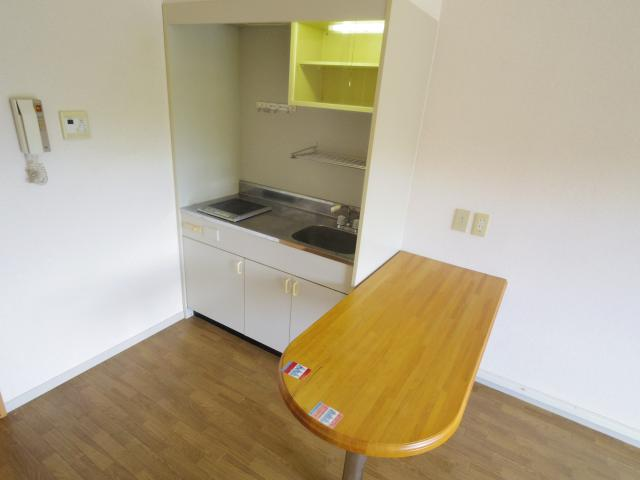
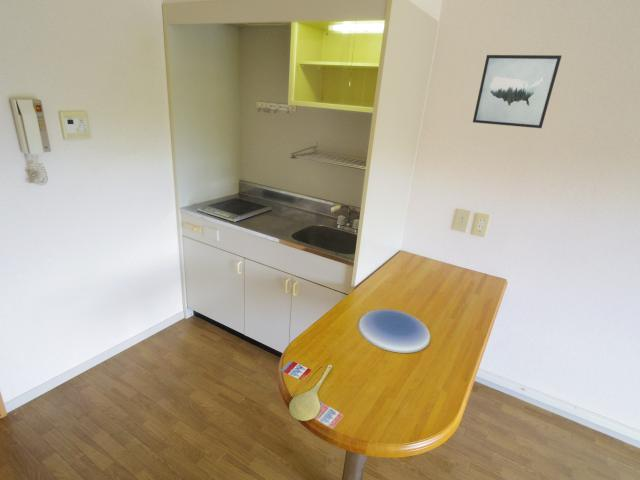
+ spoon (315, 388)
+ wall art (514, 91)
+ plate (394, 326)
